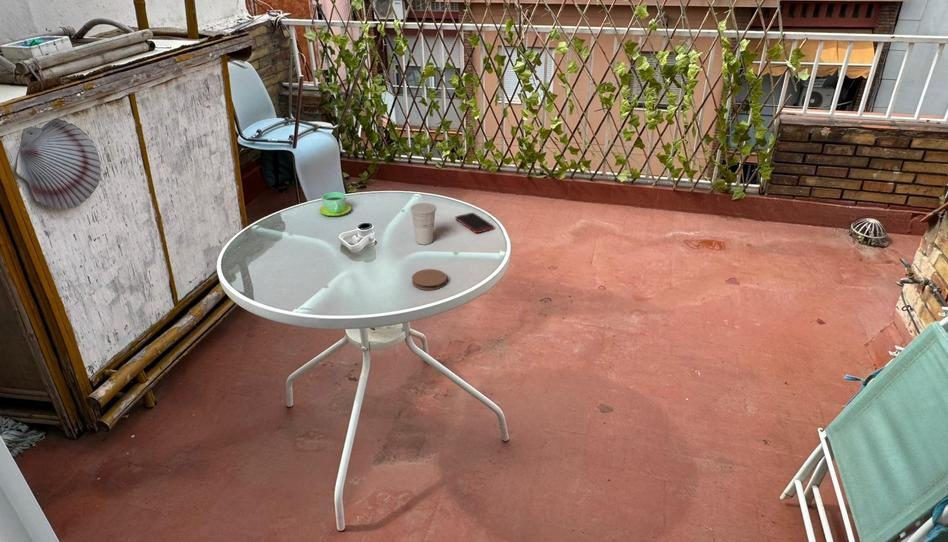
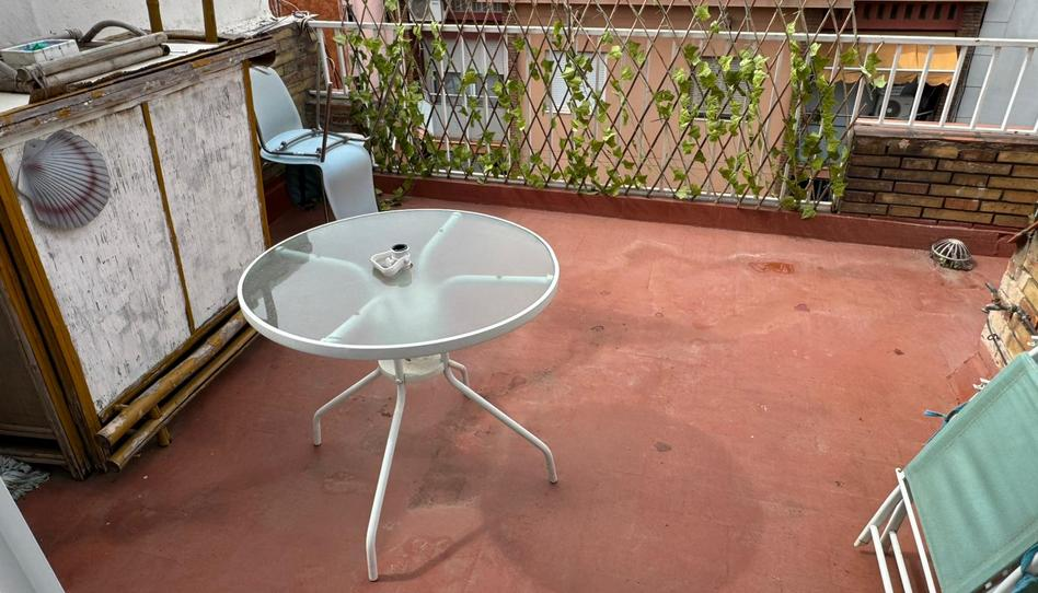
- cell phone (474, 222)
- cup (334, 204)
- coaster (429, 279)
- cup (423, 224)
